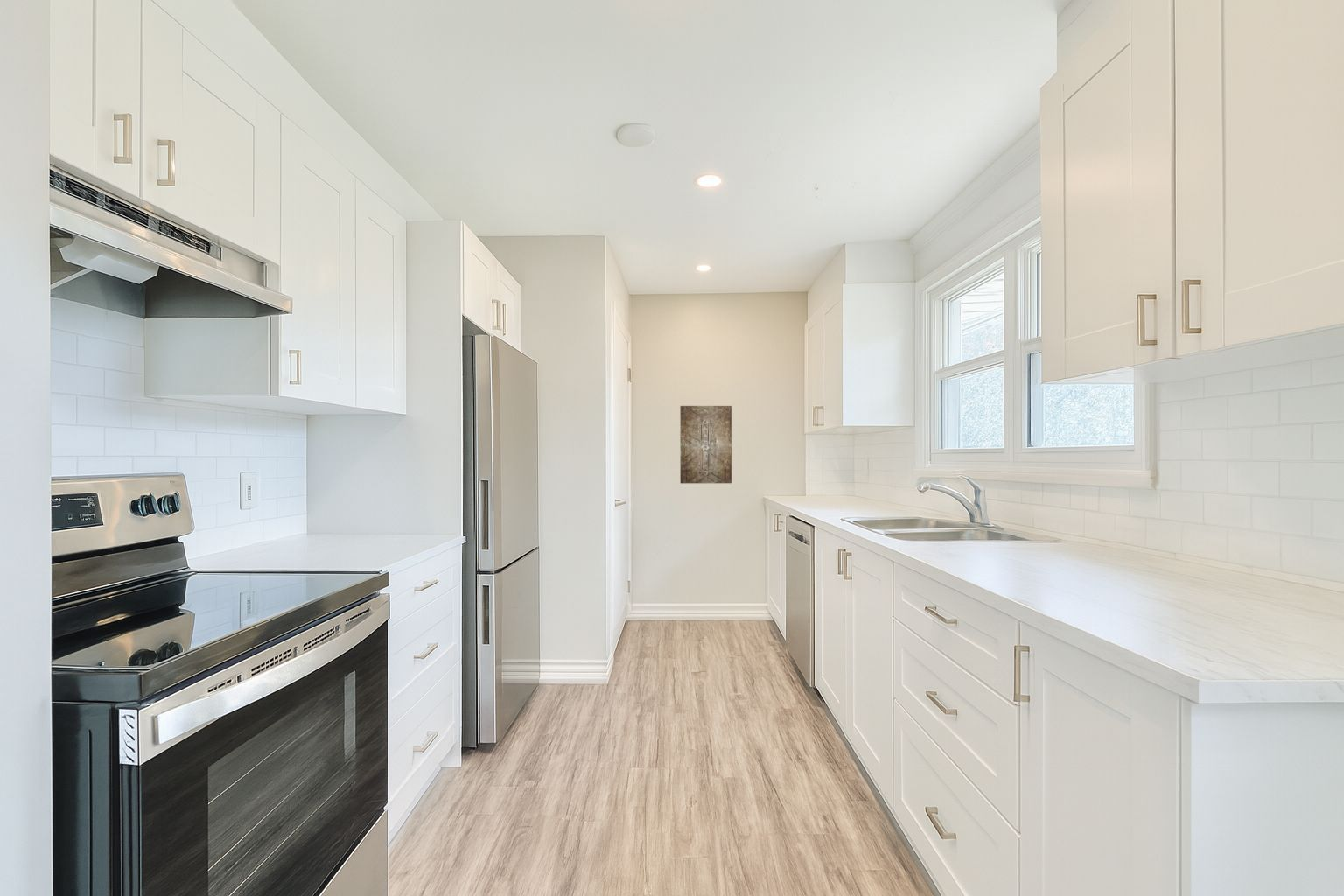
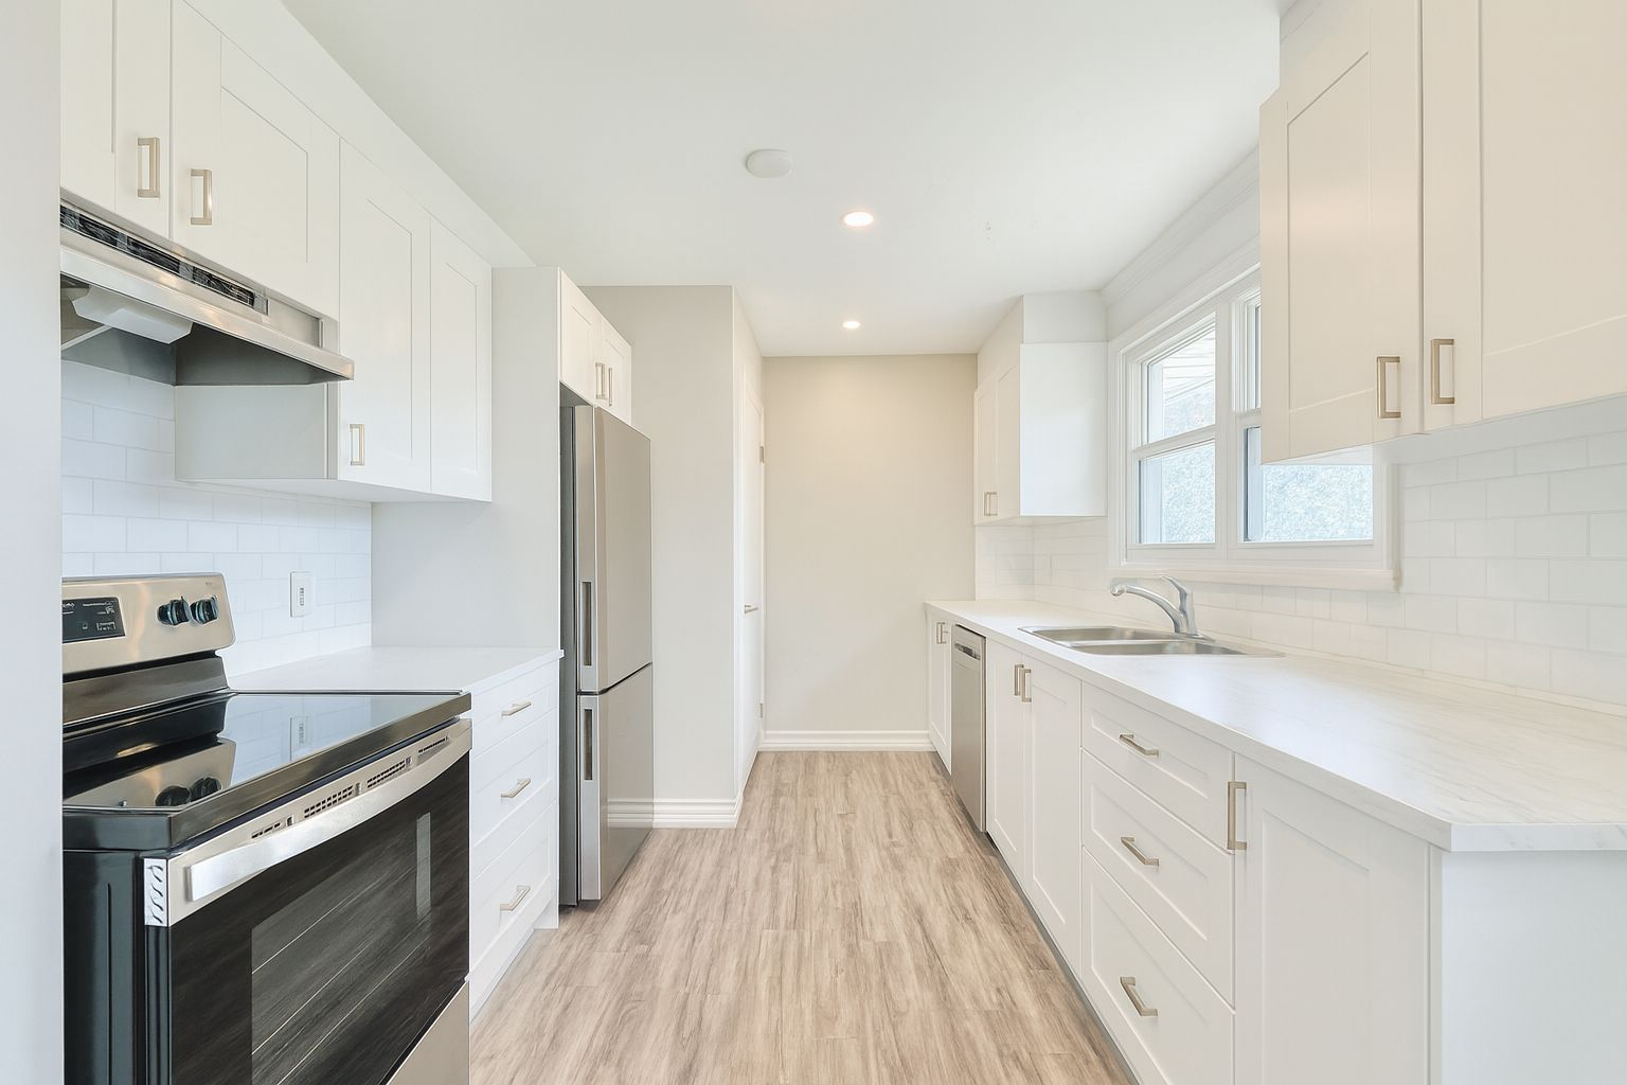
- wall art (705, 444)
